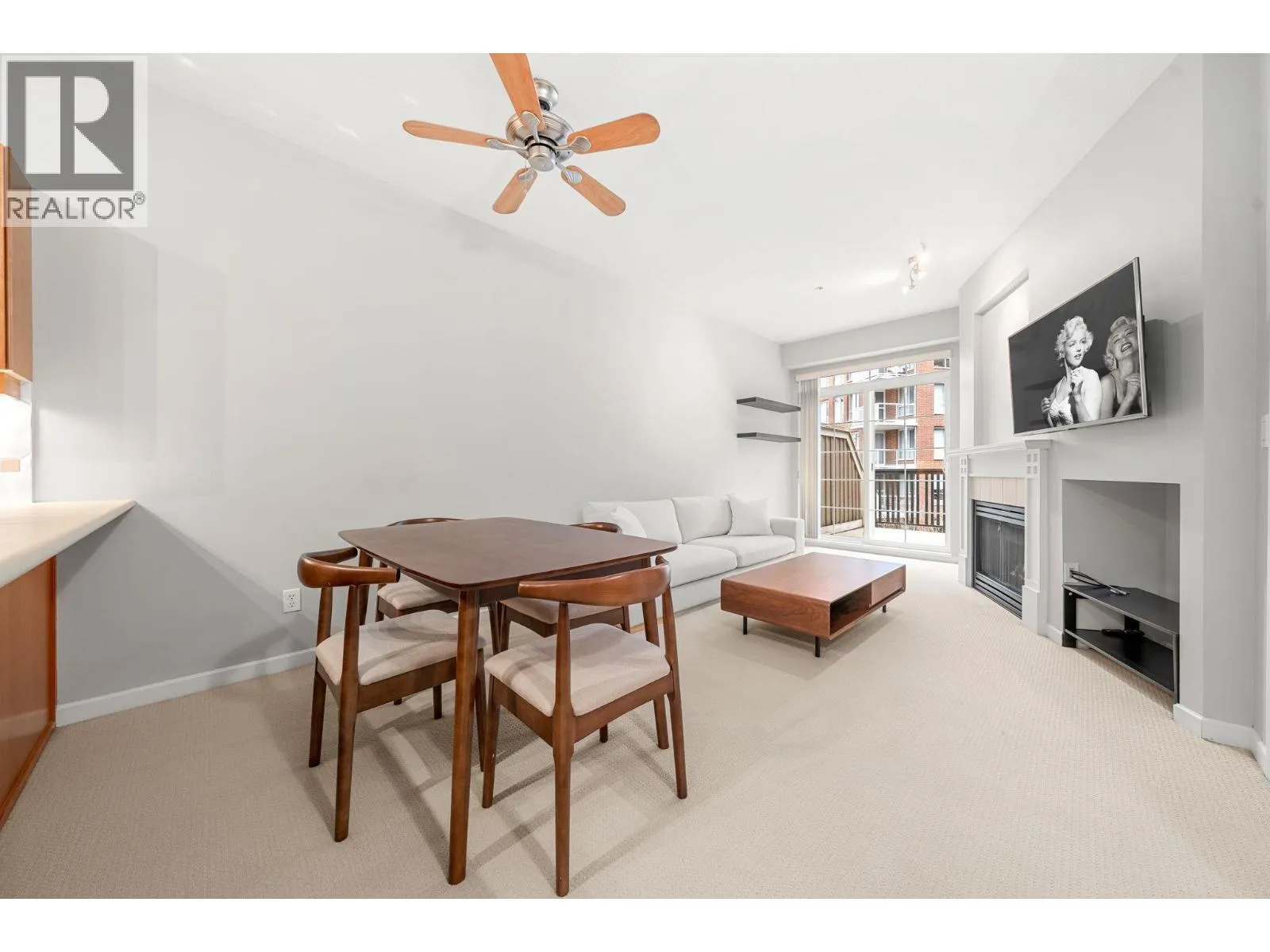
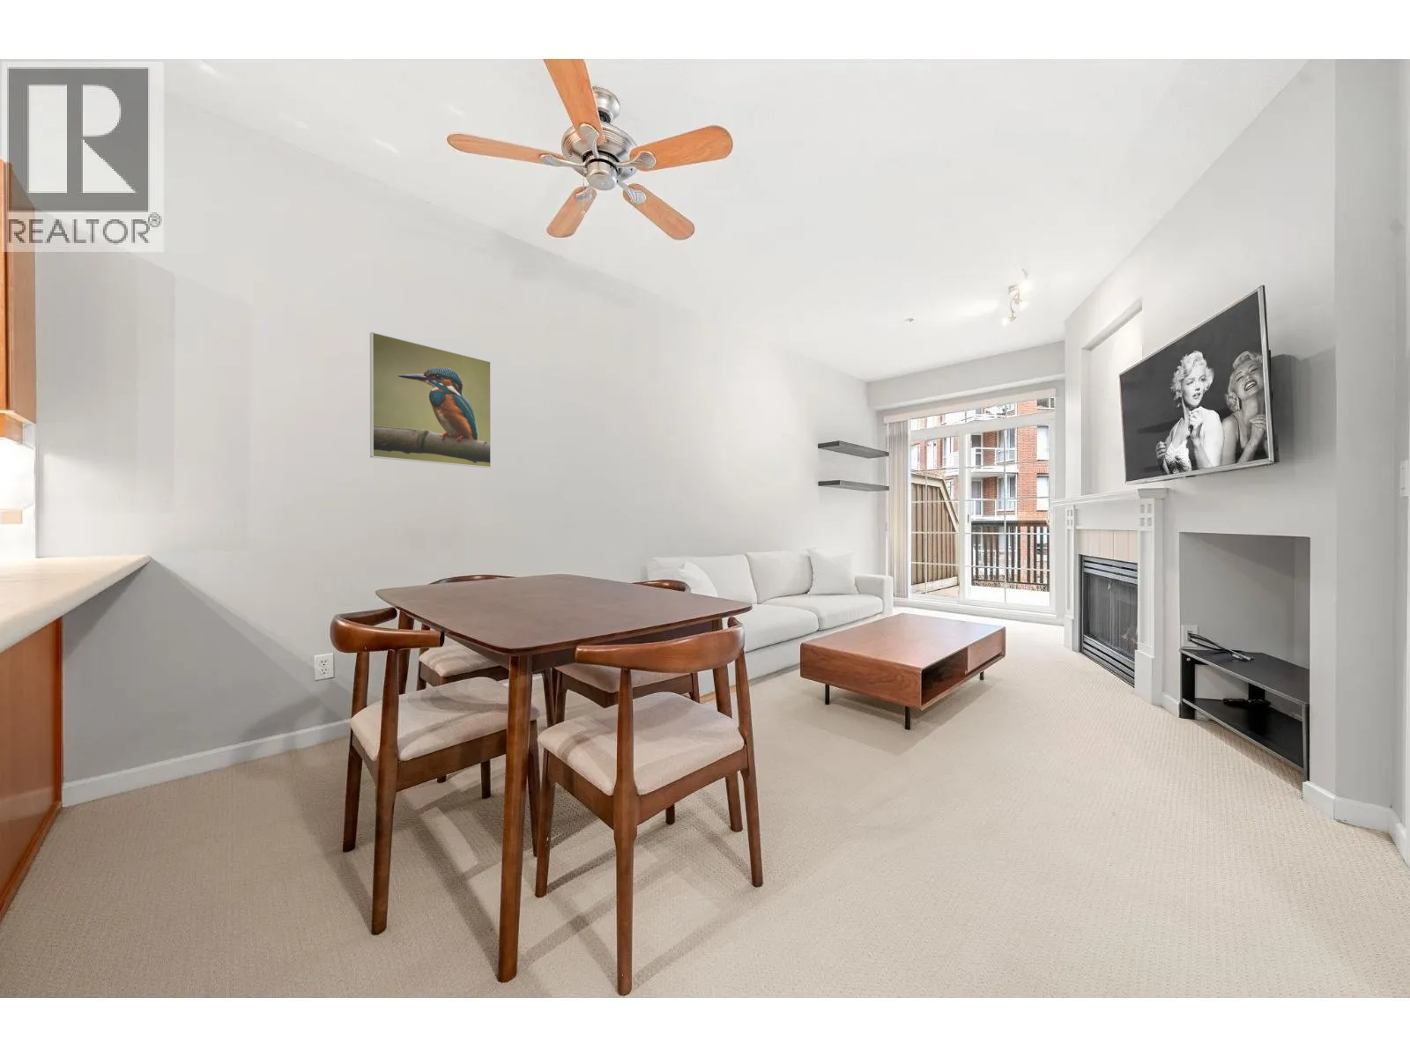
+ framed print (434, 405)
